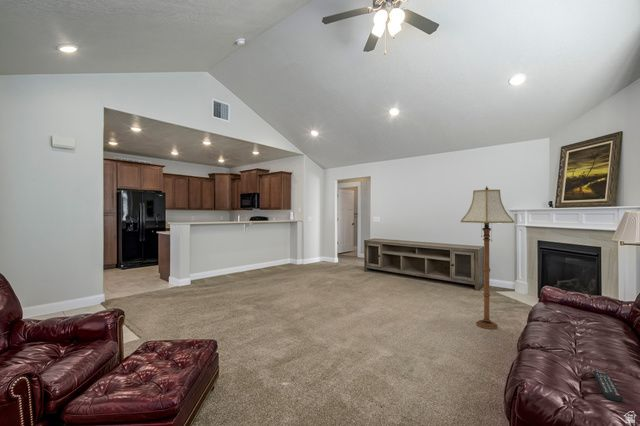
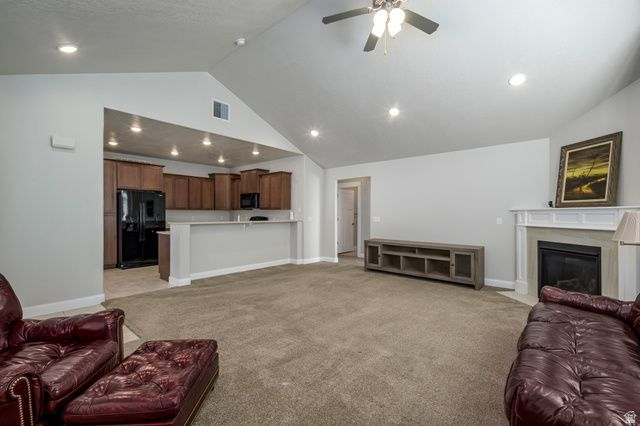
- floor lamp (486, 255)
- remote control (606, 384)
